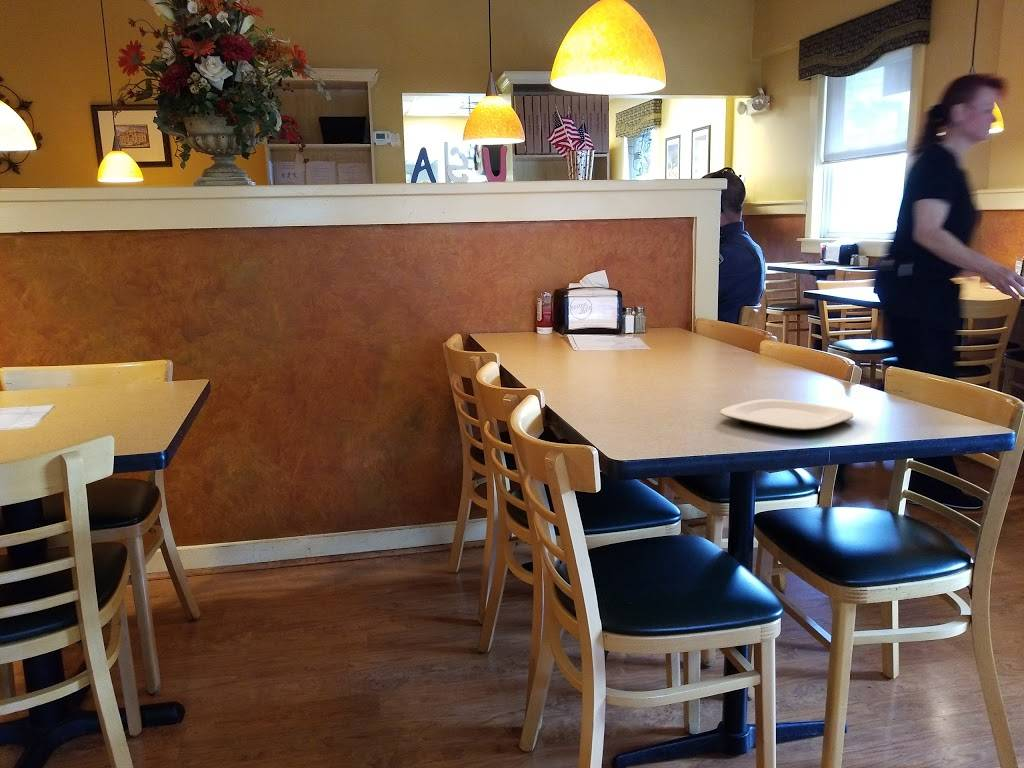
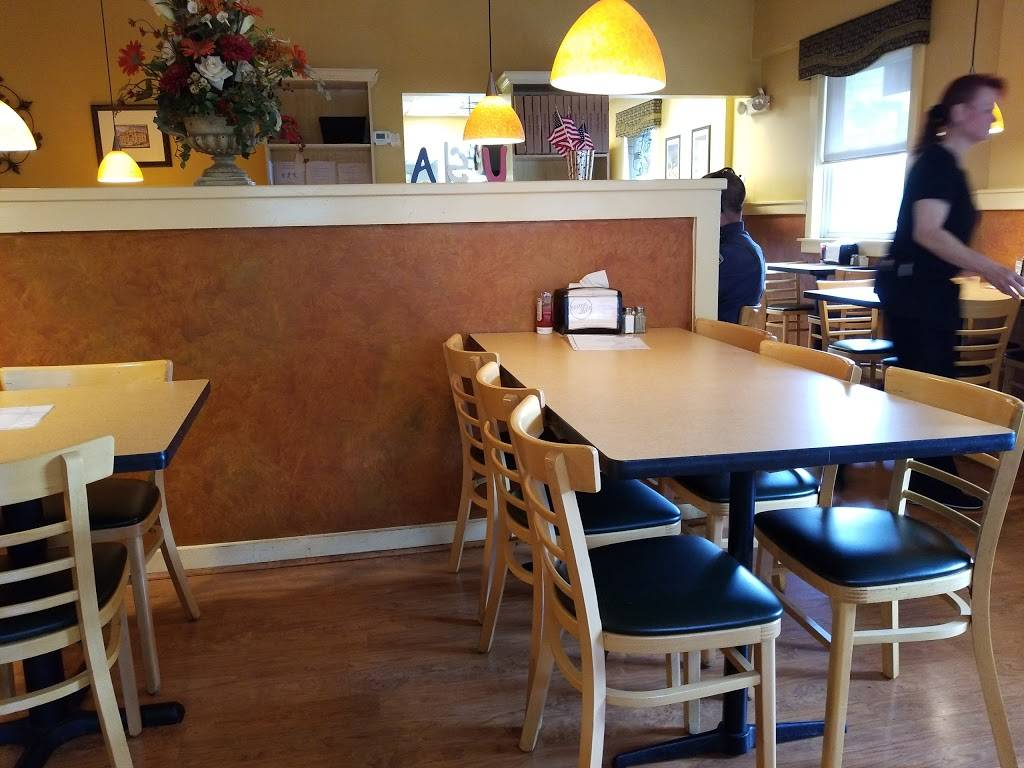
- plate (785, 415)
